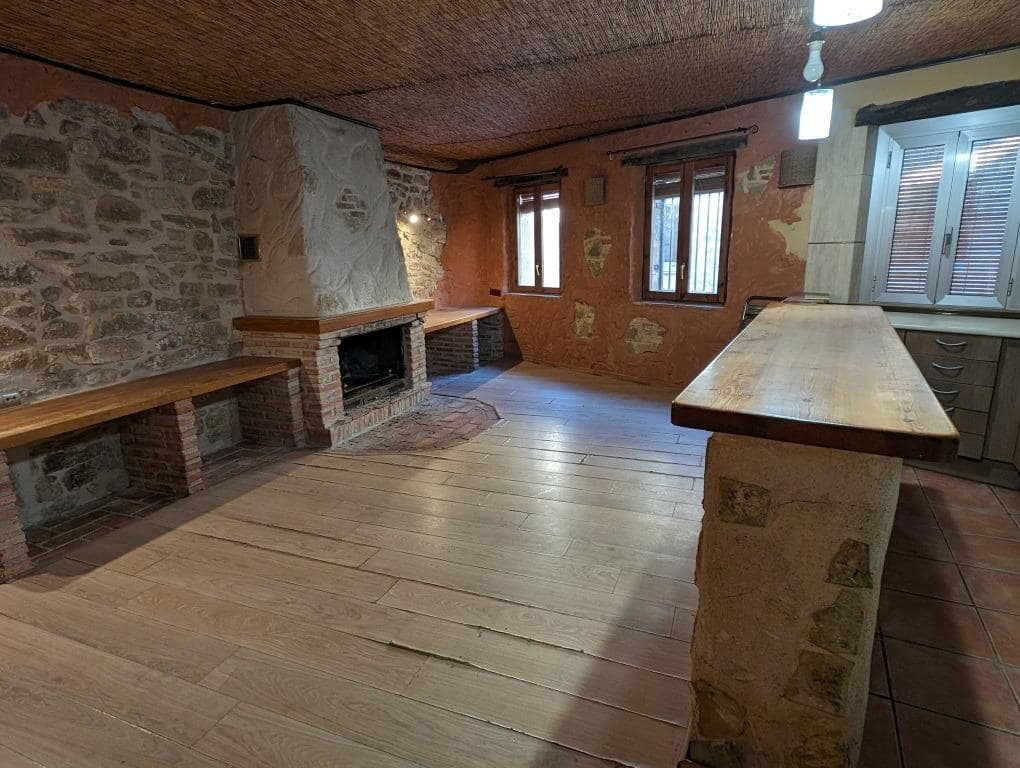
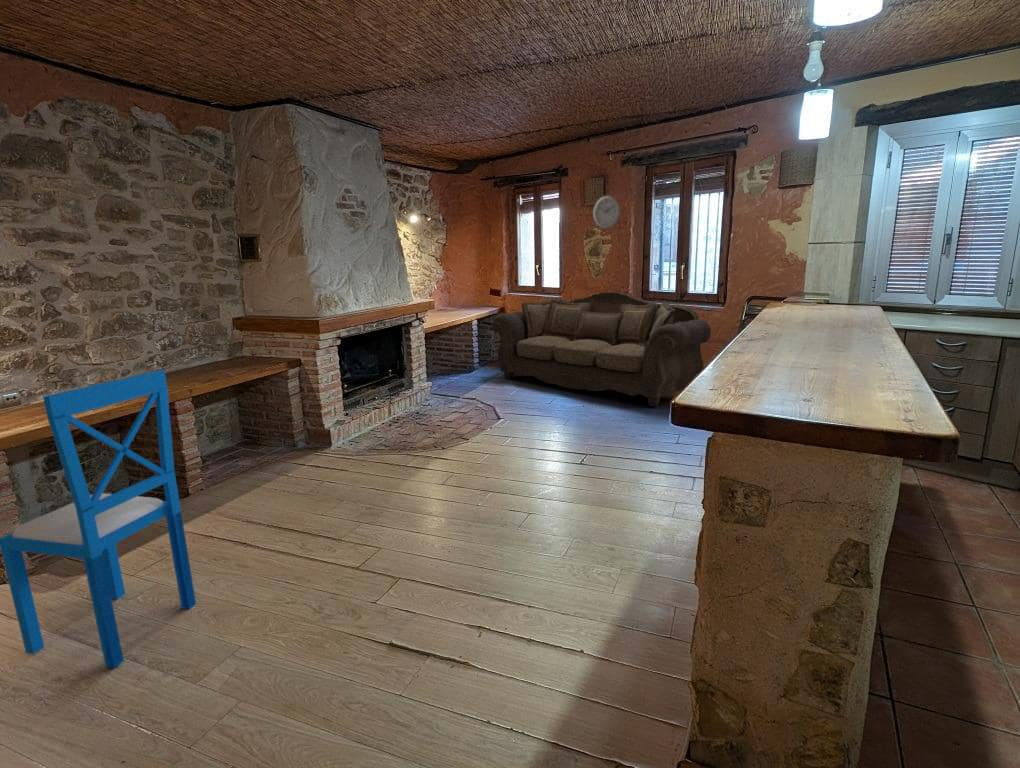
+ wall clock (606, 212)
+ sofa (592, 340)
+ dining chair (96, 510)
